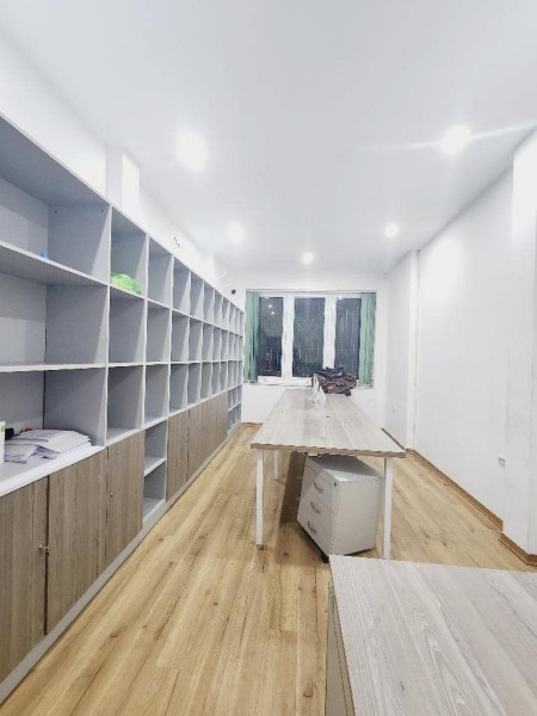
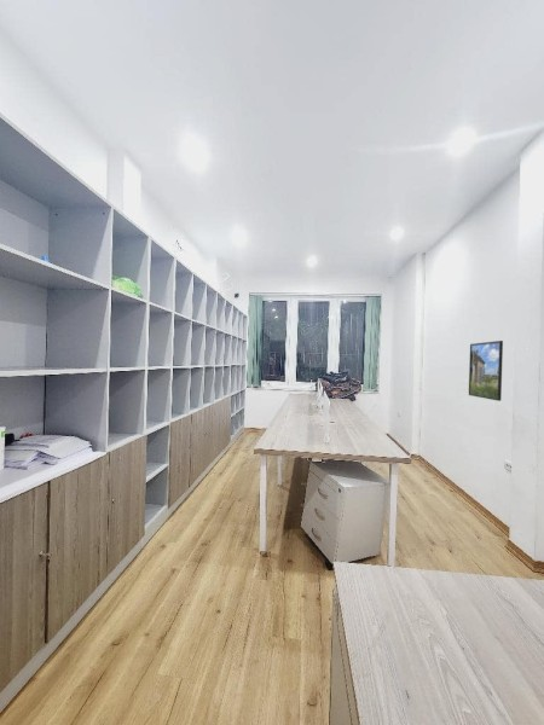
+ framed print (484, 370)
